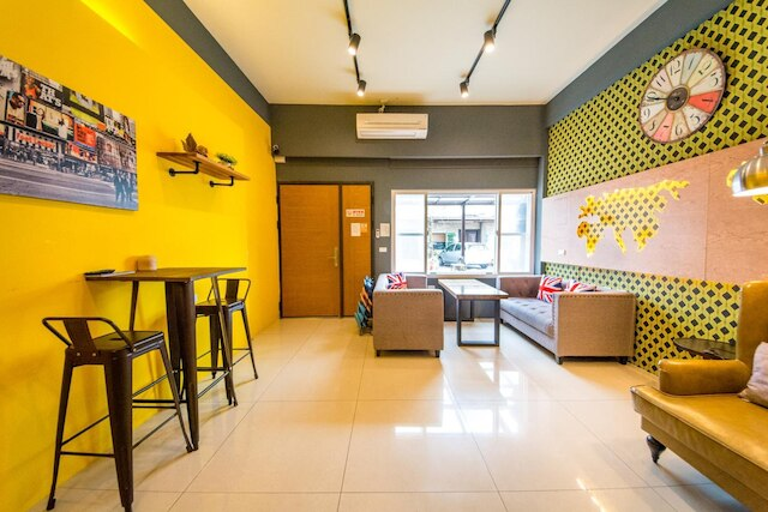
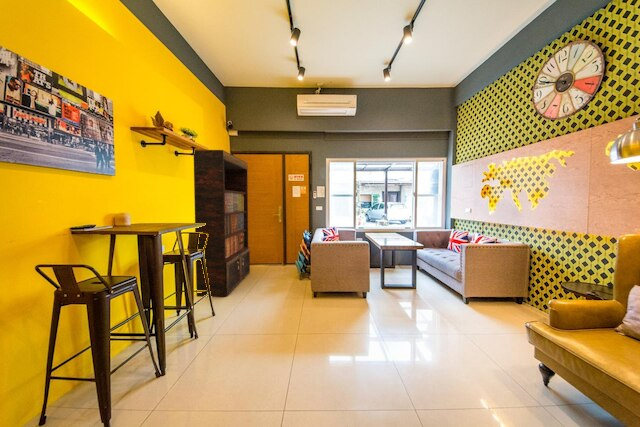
+ bookshelf (226, 221)
